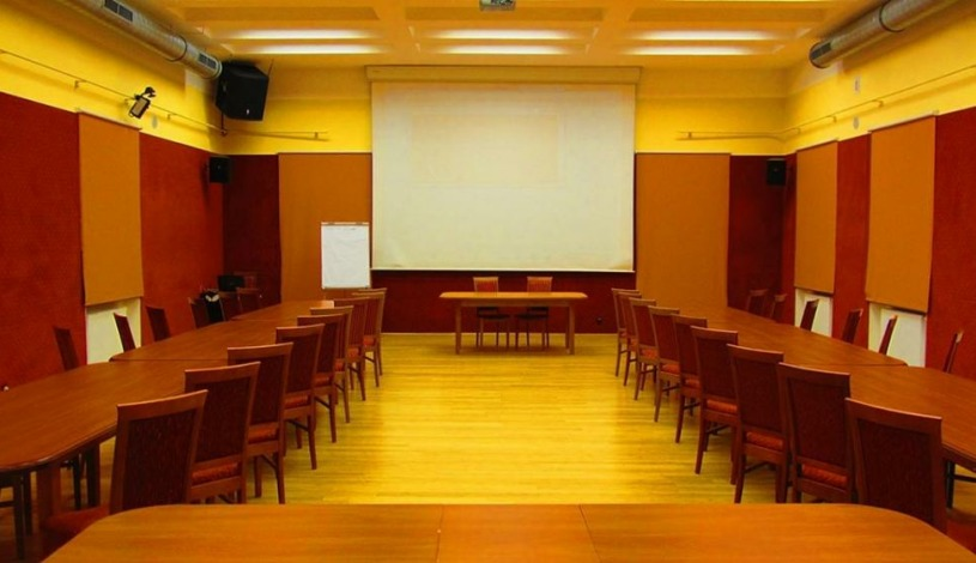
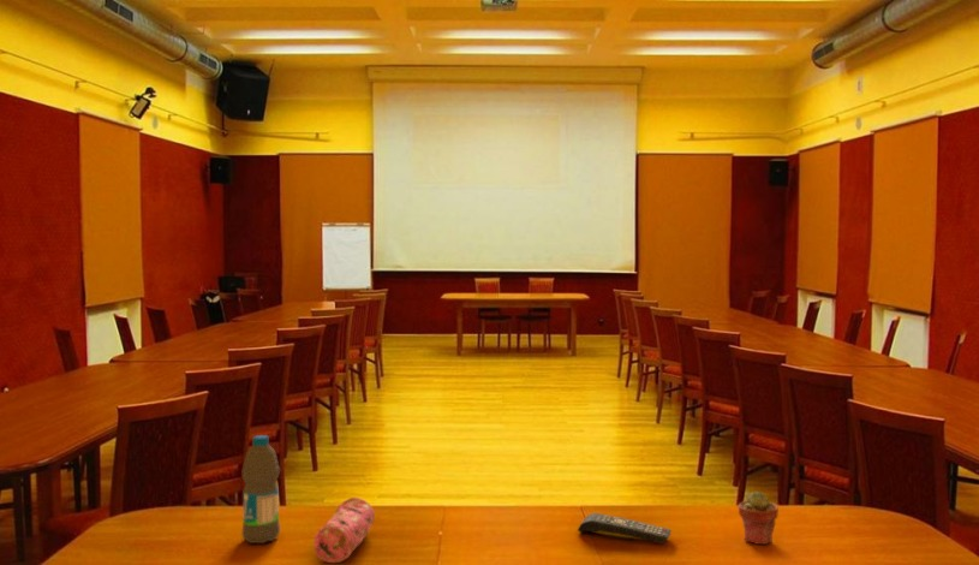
+ potted succulent (758, 516)
+ water bottle (261, 487)
+ pencil case (345, 528)
+ remote control (623, 528)
